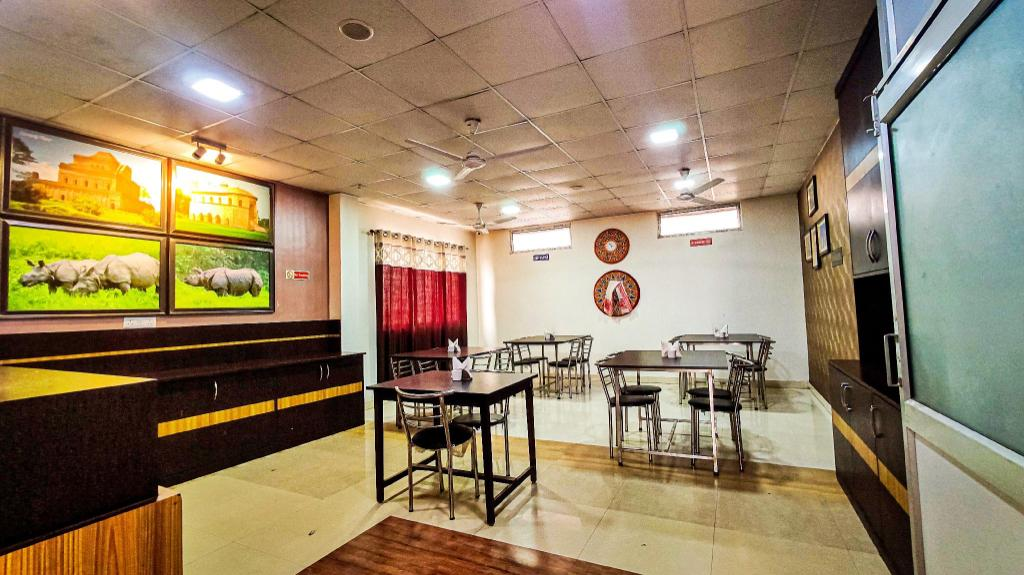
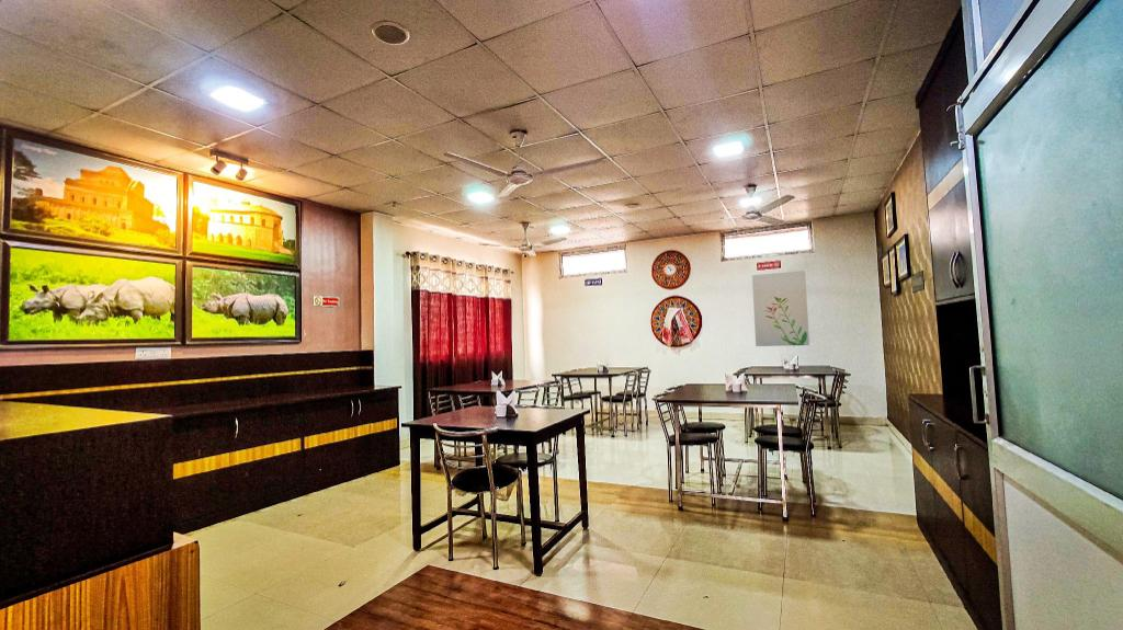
+ wall art (780, 309)
